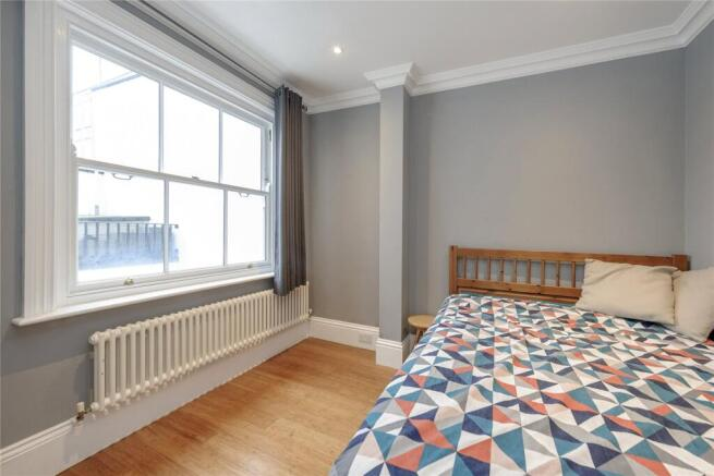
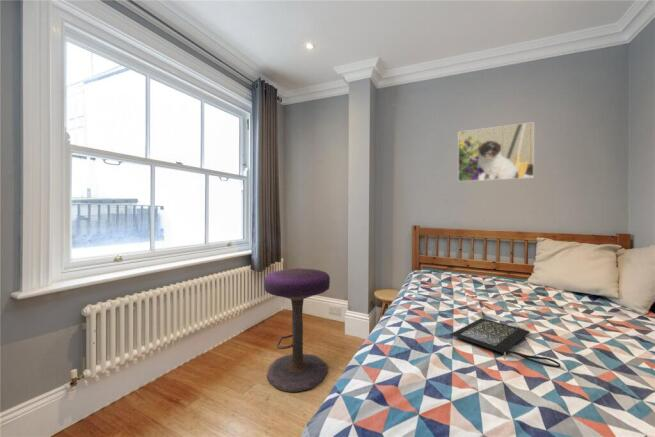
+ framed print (493, 153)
+ clutch bag (491, 334)
+ stool (297, 321)
